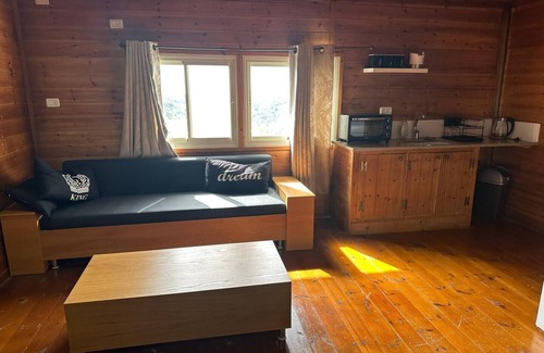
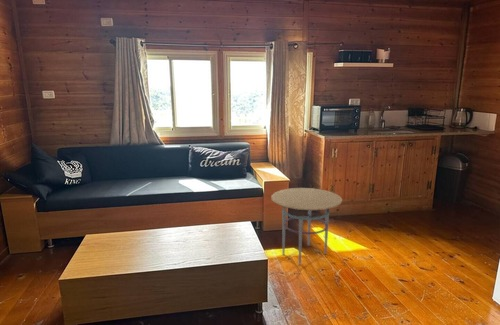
+ side table (302, 226)
